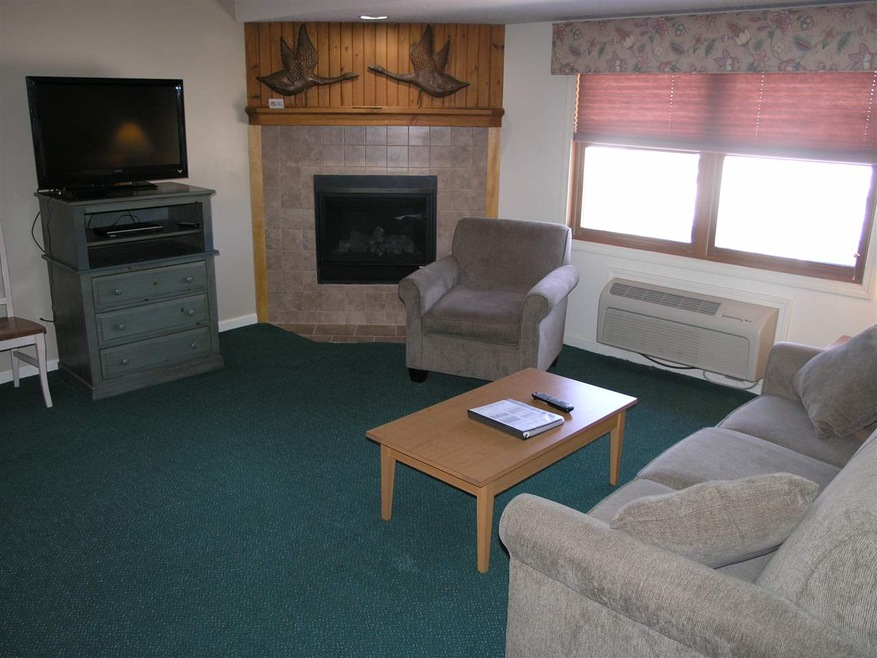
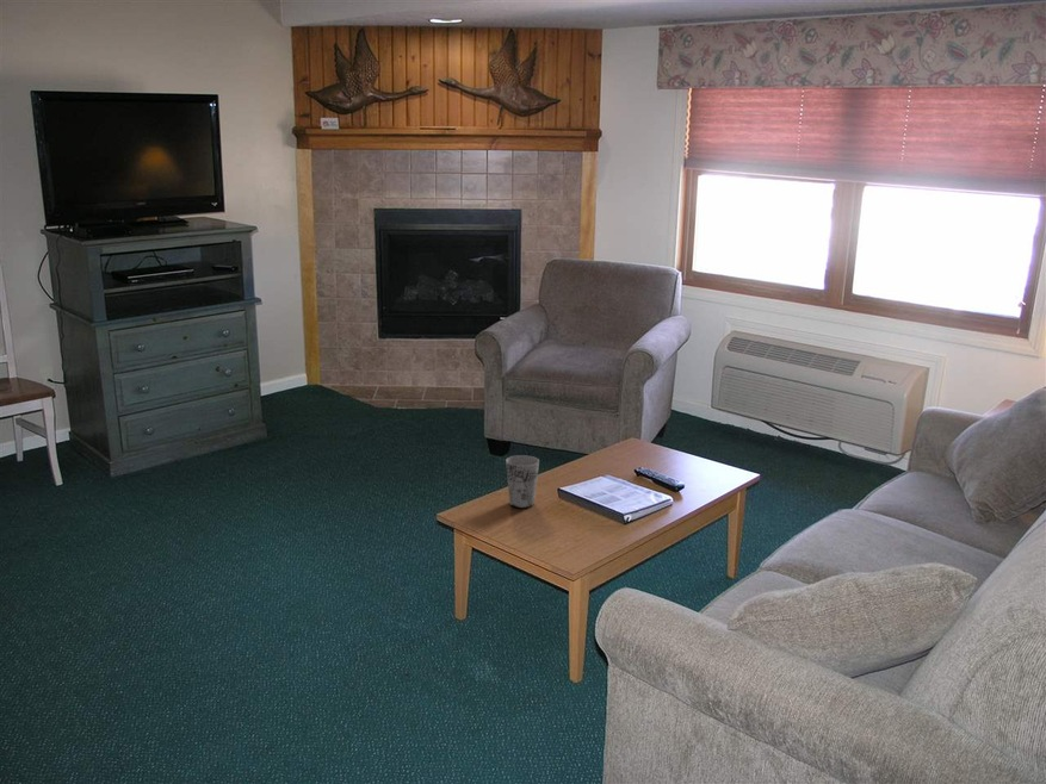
+ cup (521, 481)
